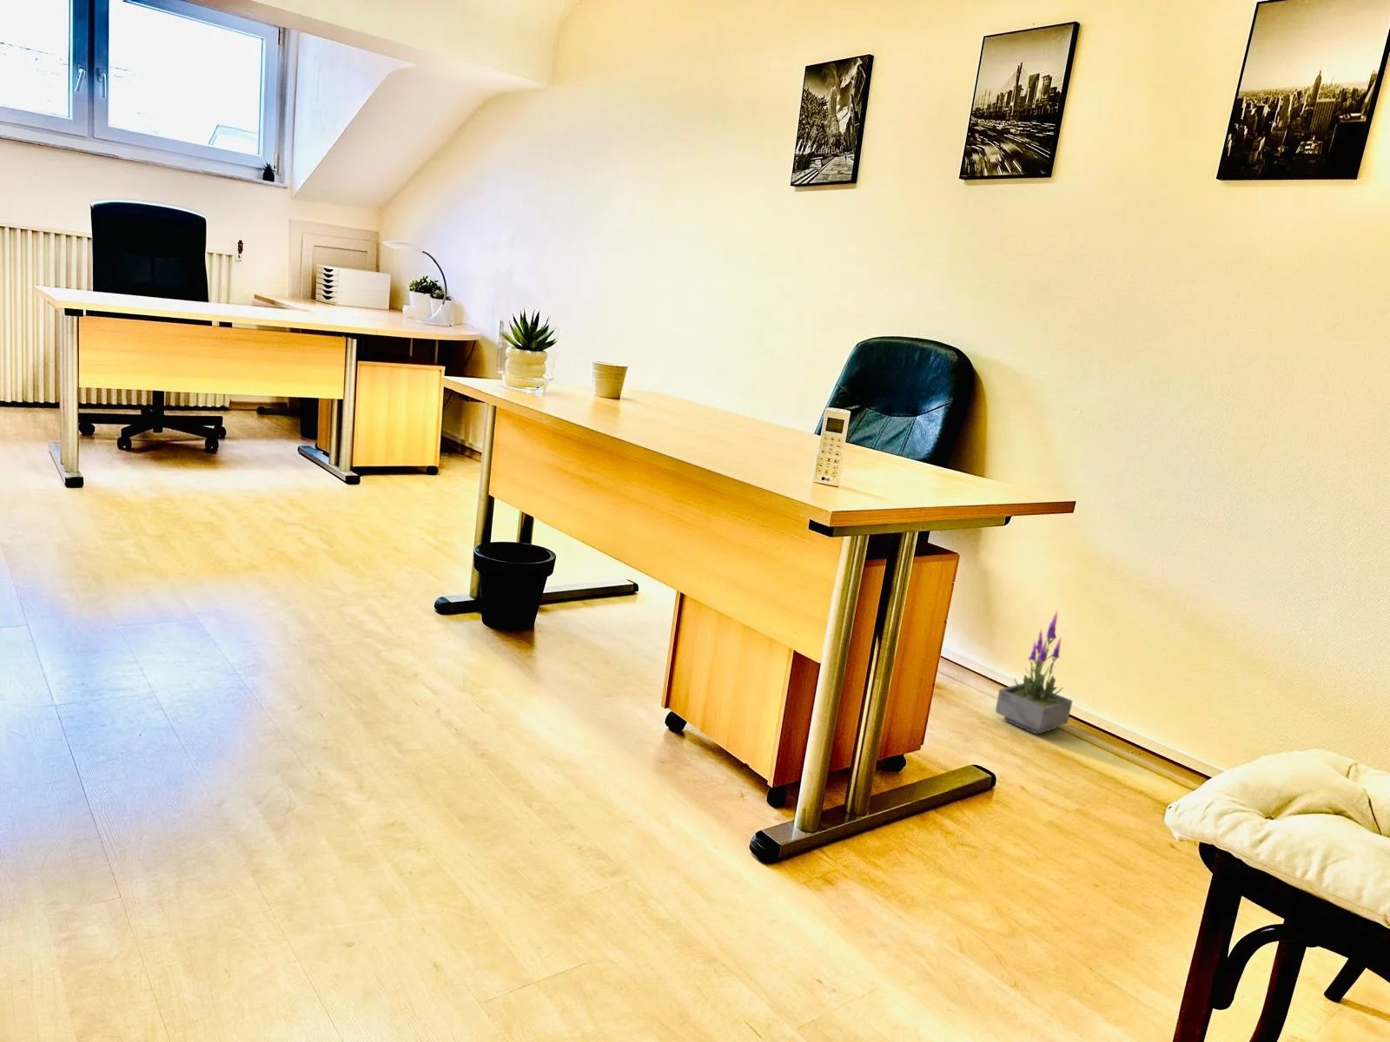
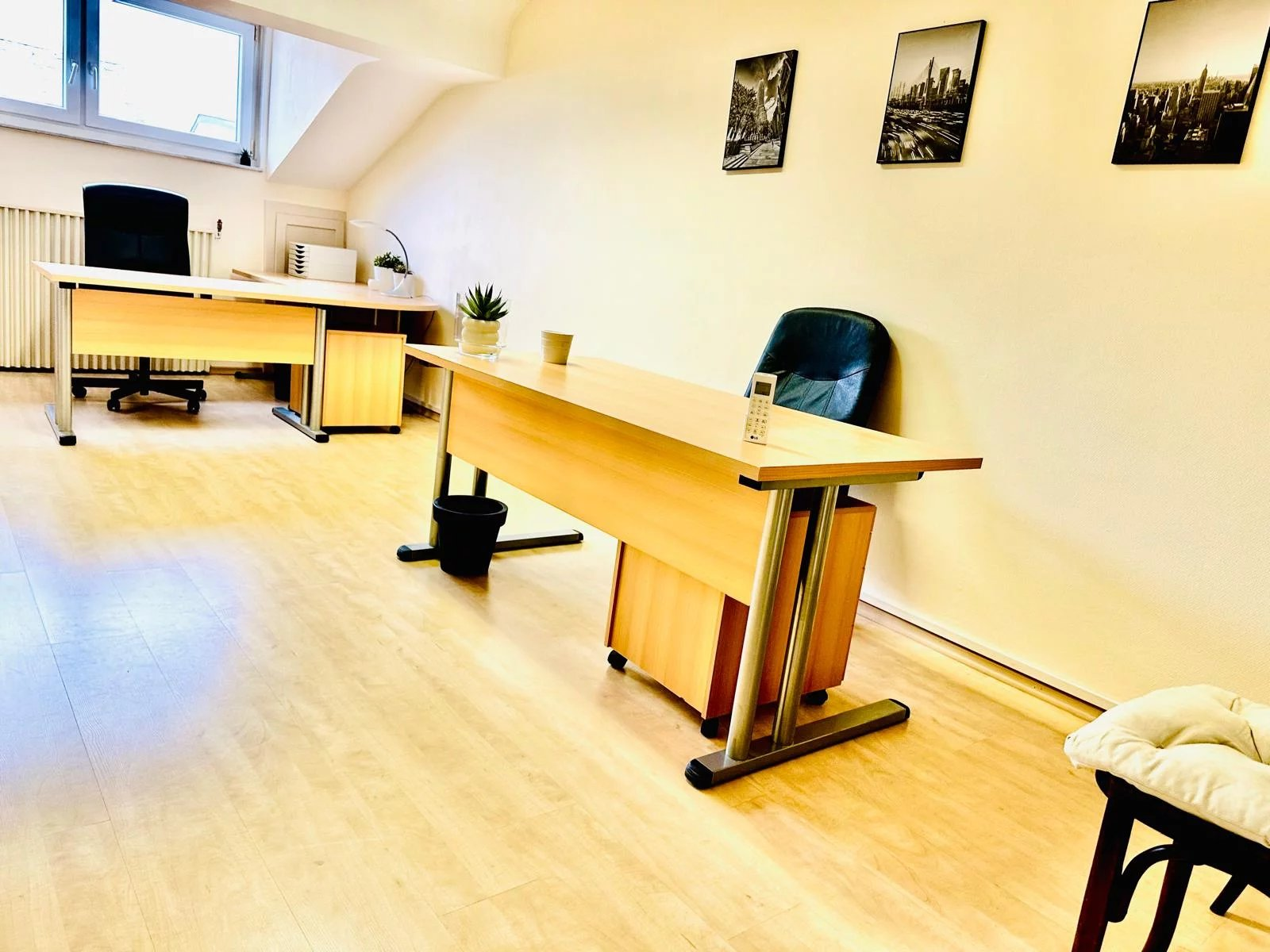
- potted plant (1041, 667)
